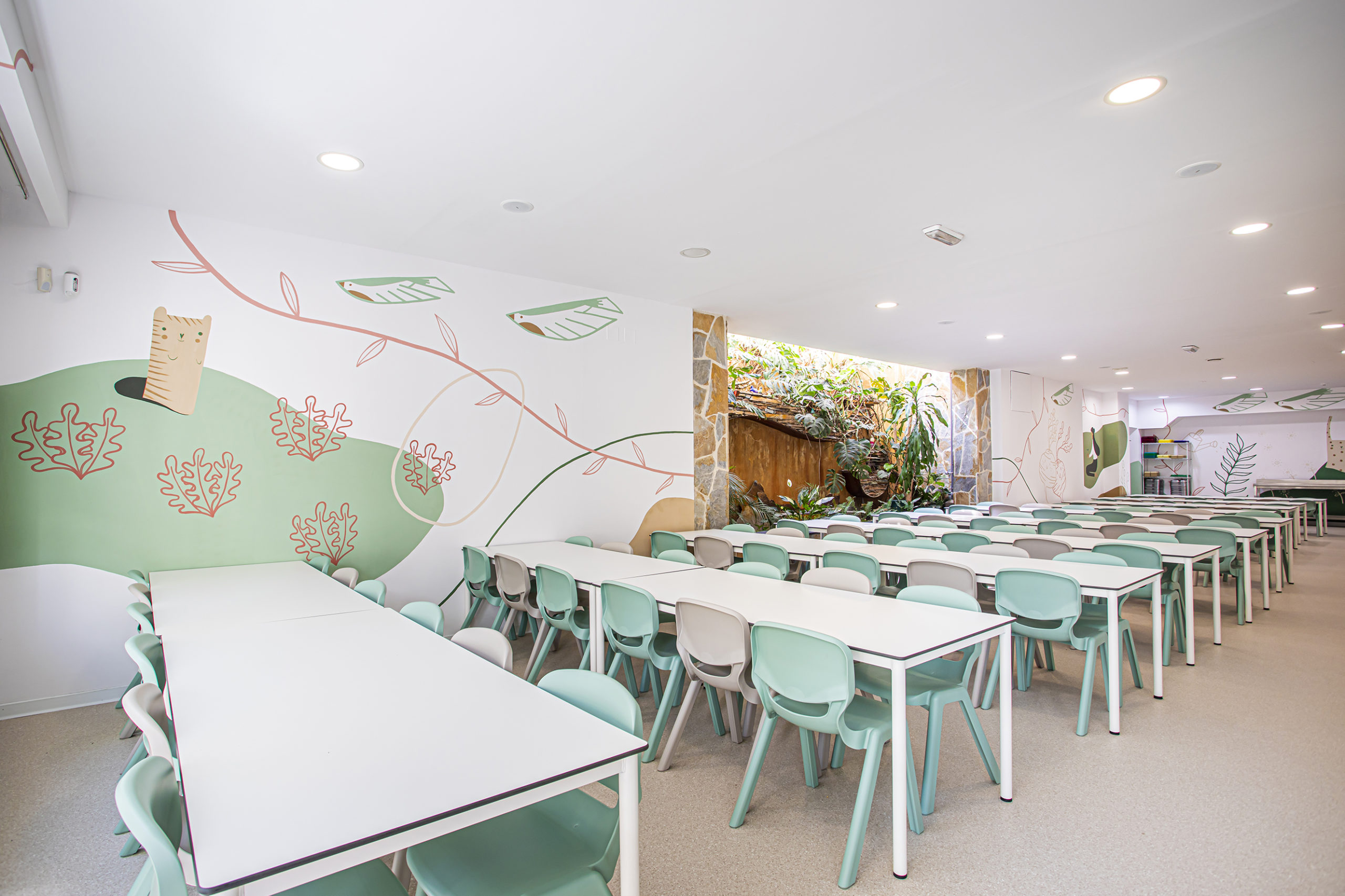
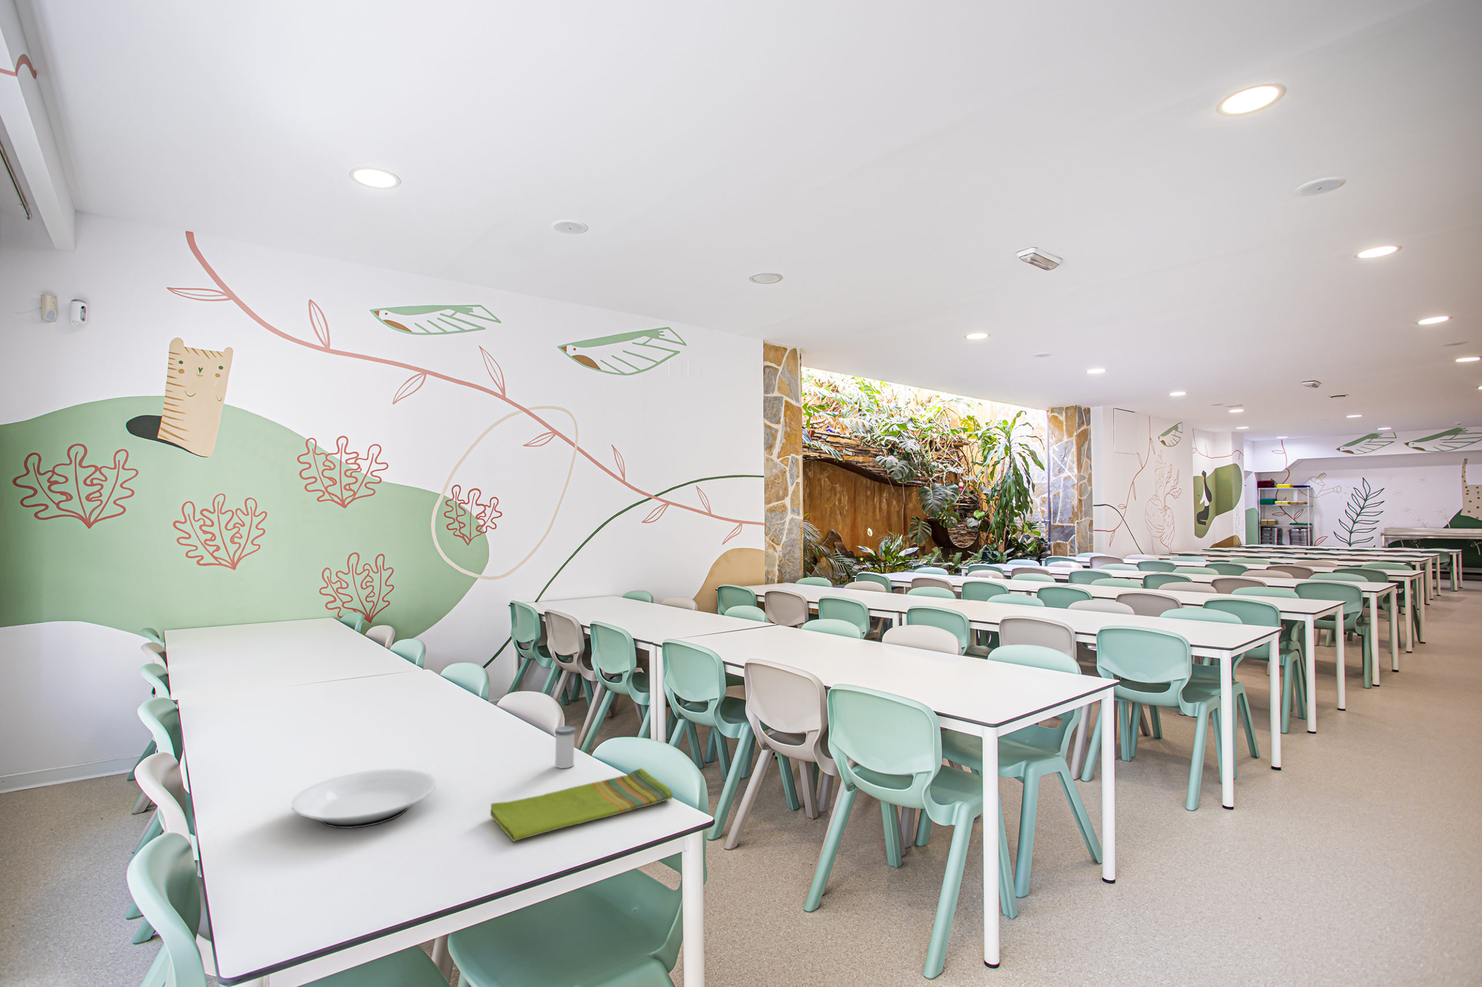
+ dish towel (584, 801)
+ salt shaker (564, 747)
+ plate (366, 801)
